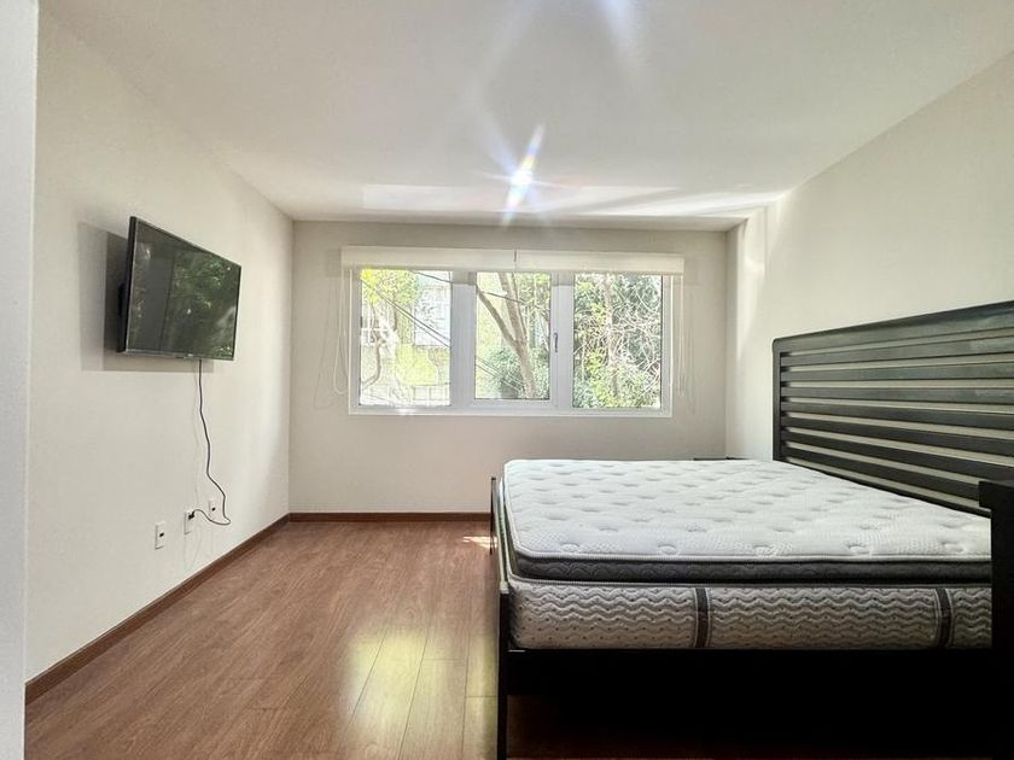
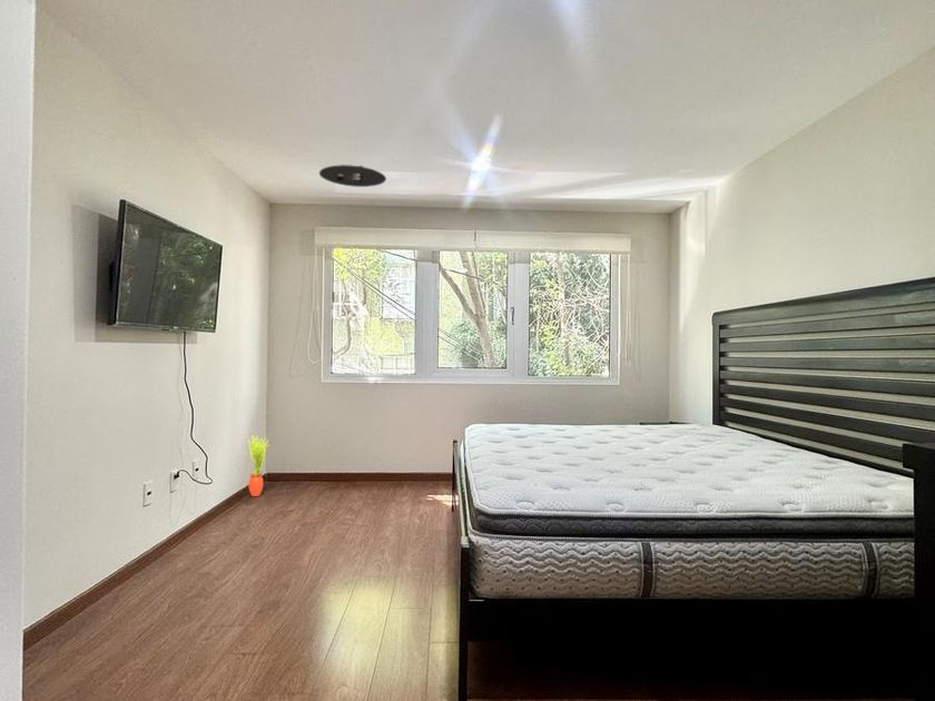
+ ceiling light (353, 172)
+ potted plant (258, 465)
